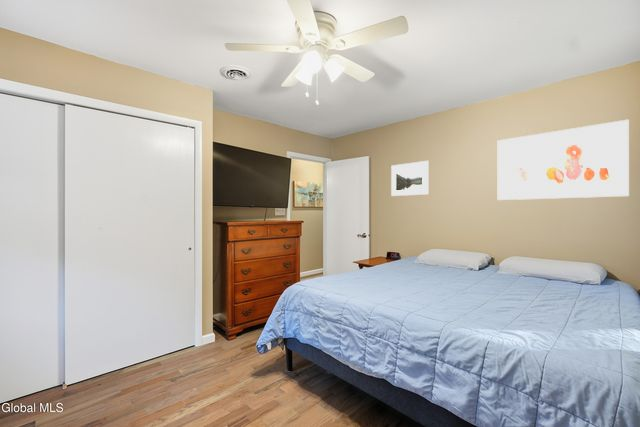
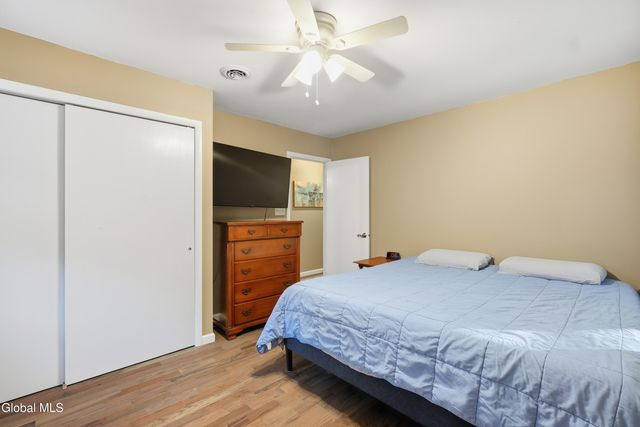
- wall art (555, 165)
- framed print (409, 179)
